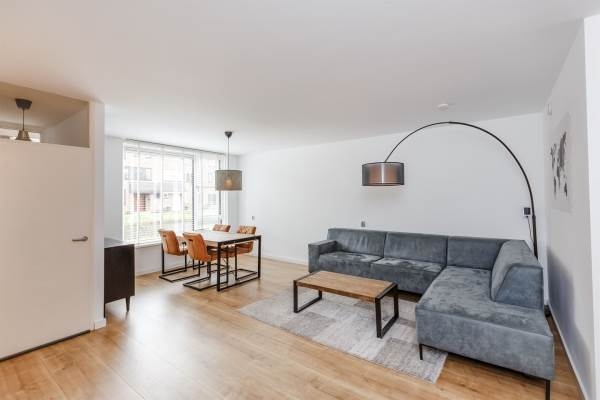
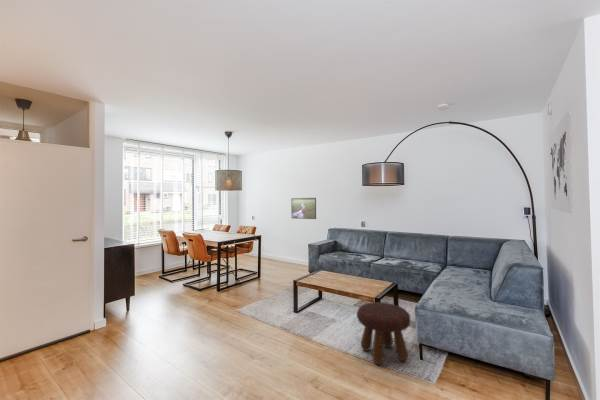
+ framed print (303, 208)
+ footstool (383, 332)
